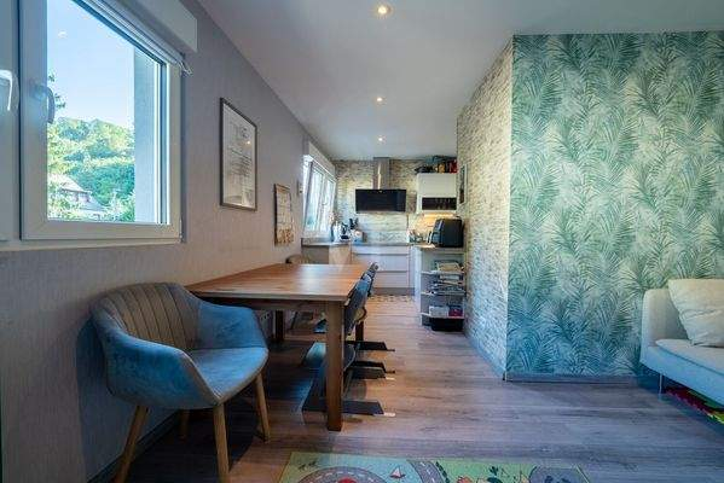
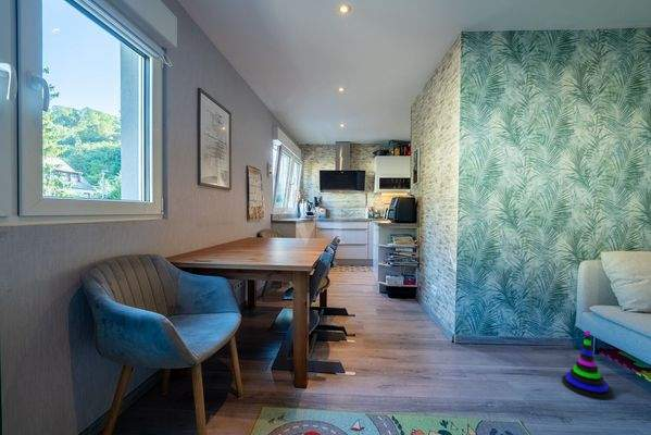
+ stacking toy (587, 359)
